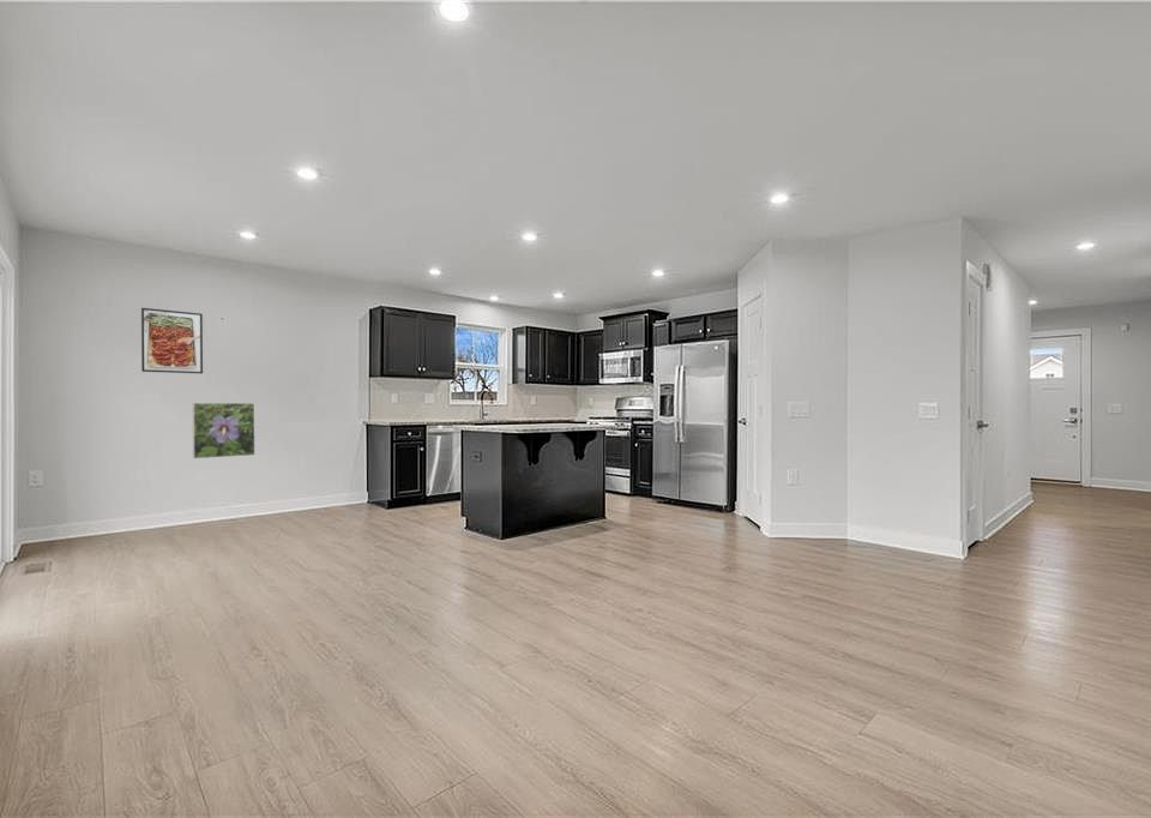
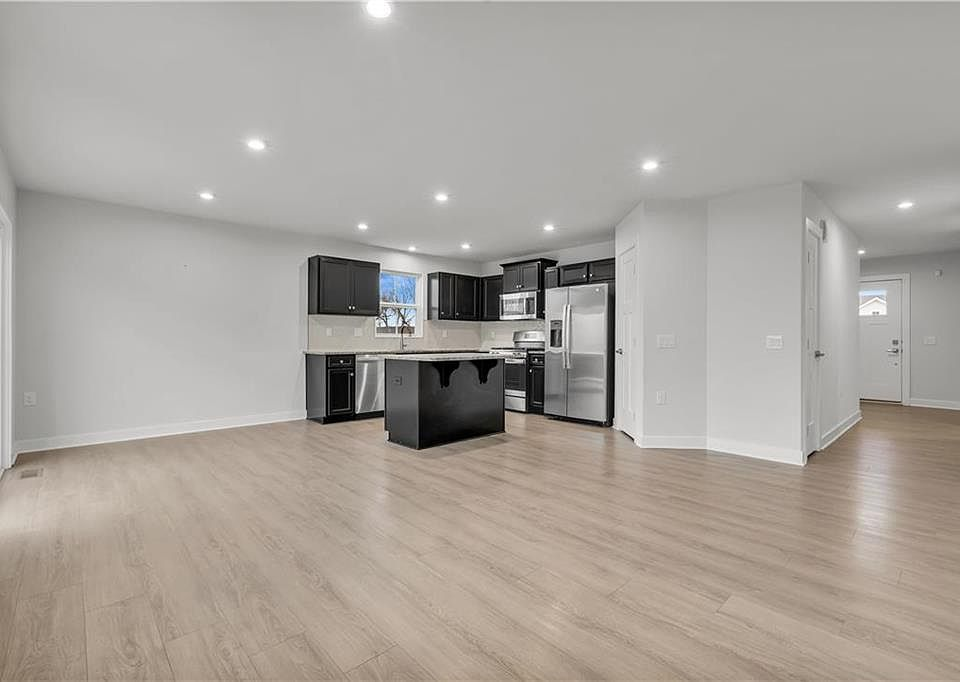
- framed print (224, 429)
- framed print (173, 341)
